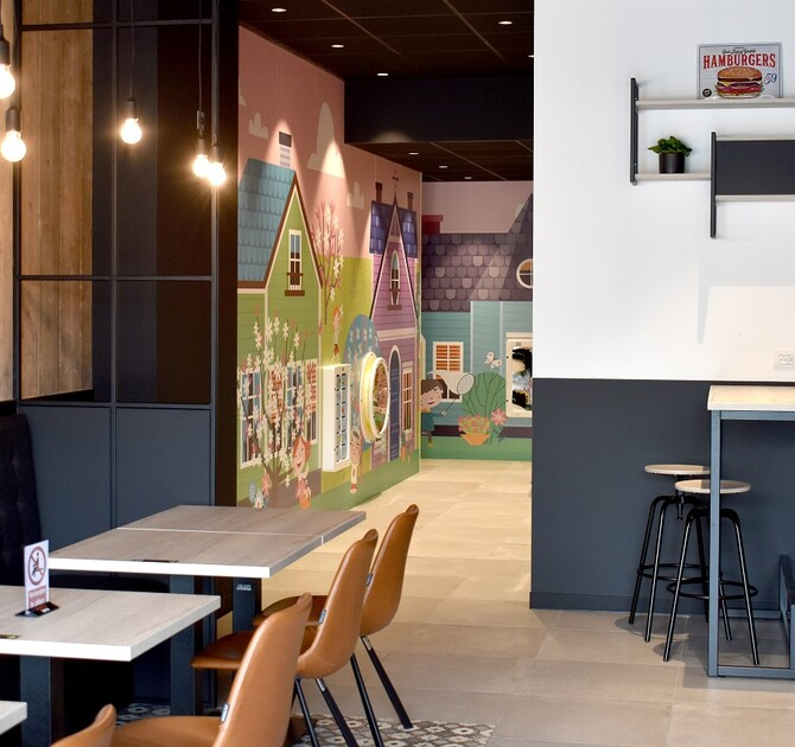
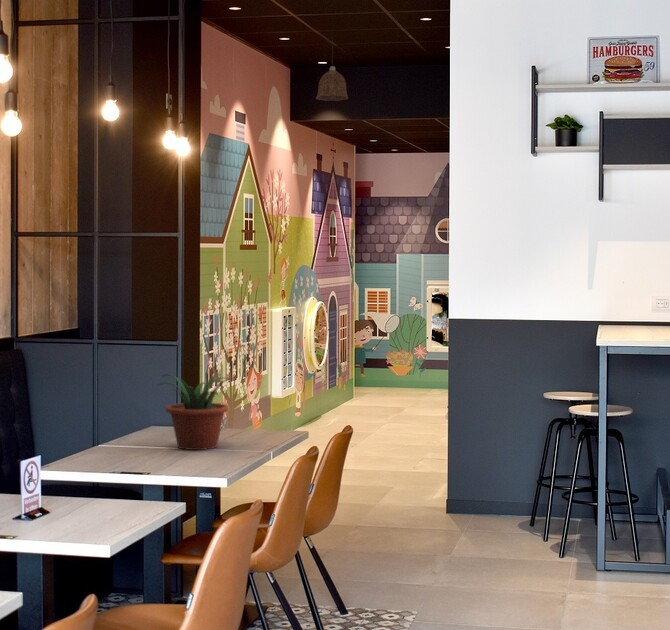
+ potted plant (197, 410)
+ pendant lamp (332, 68)
